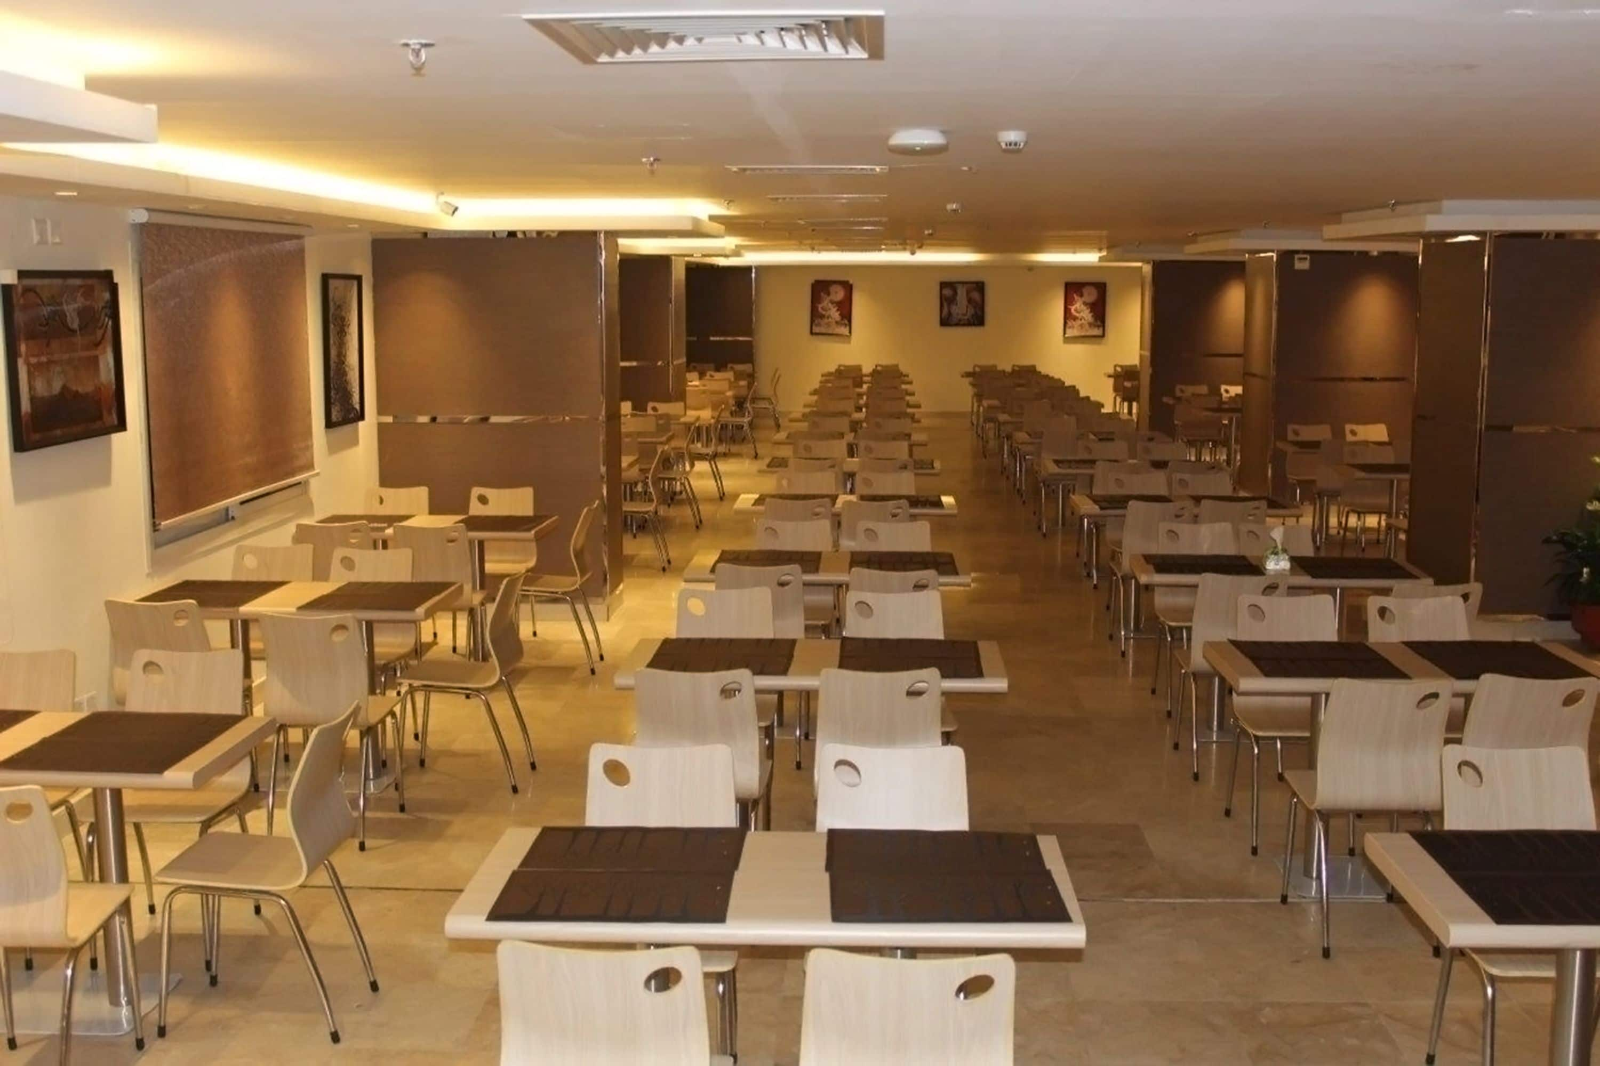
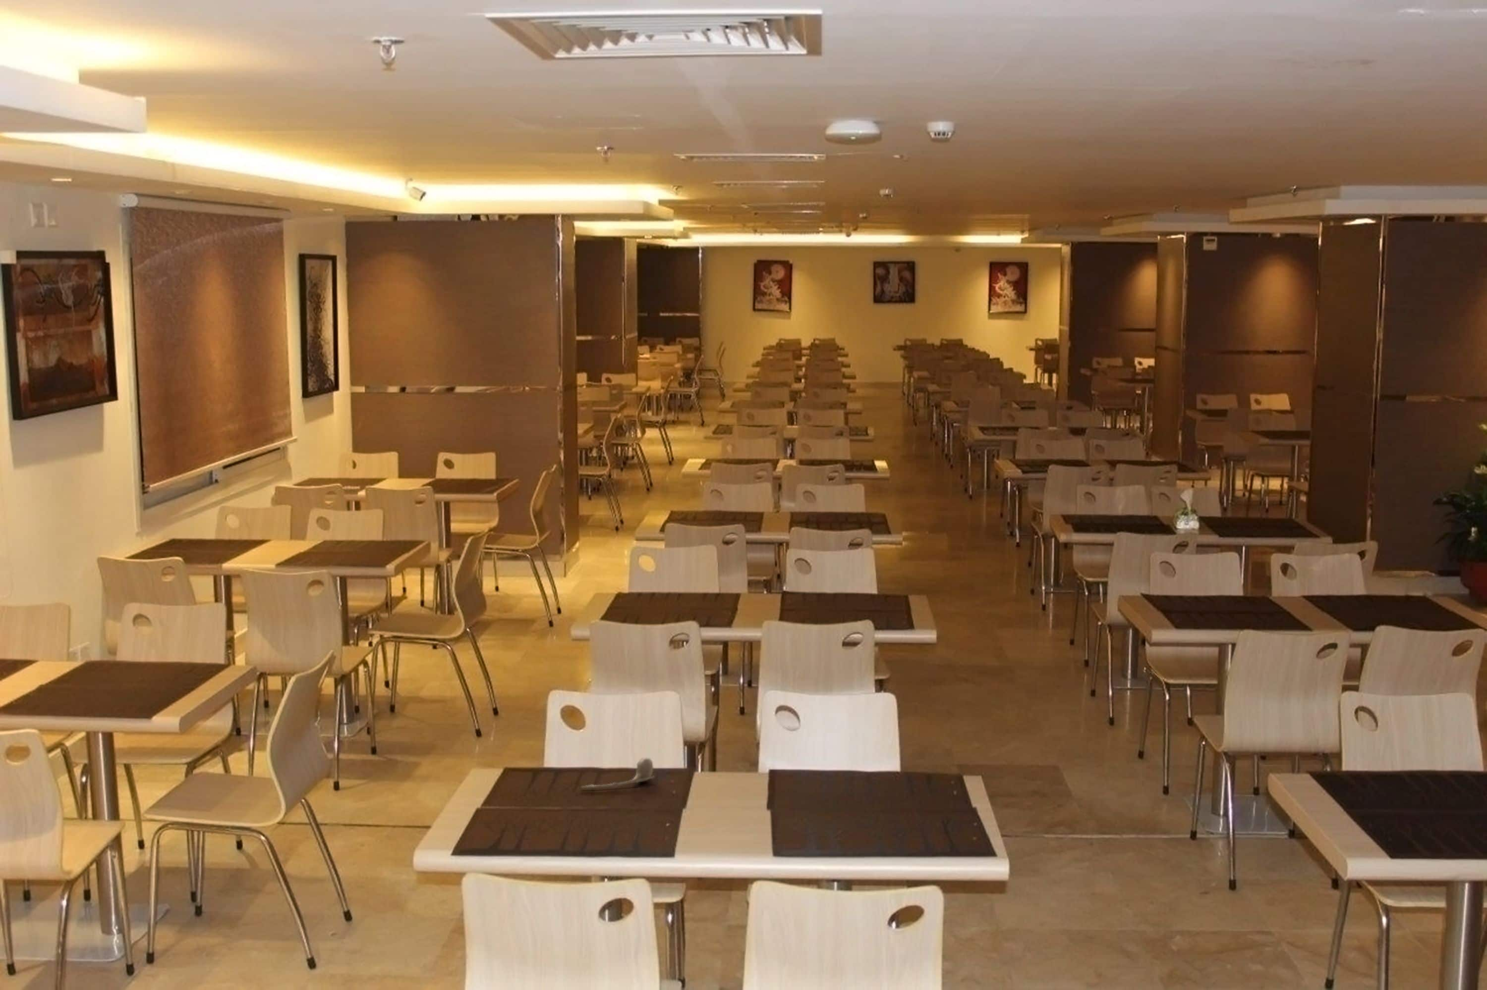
+ spoon (617, 782)
